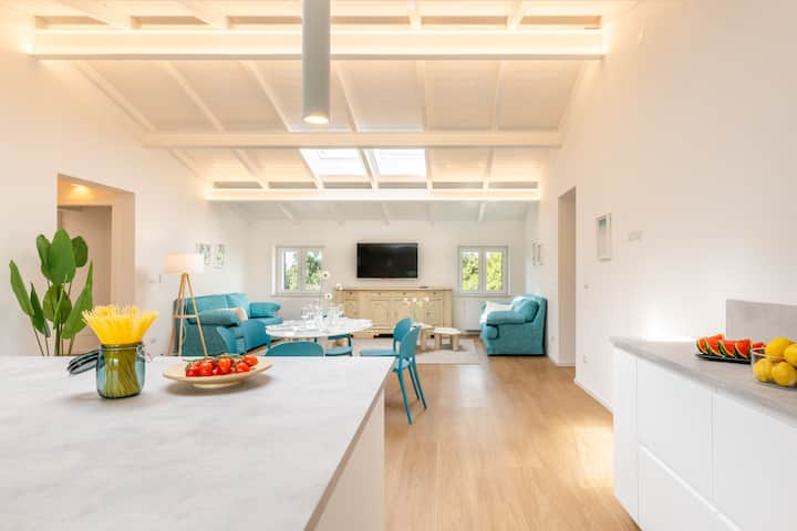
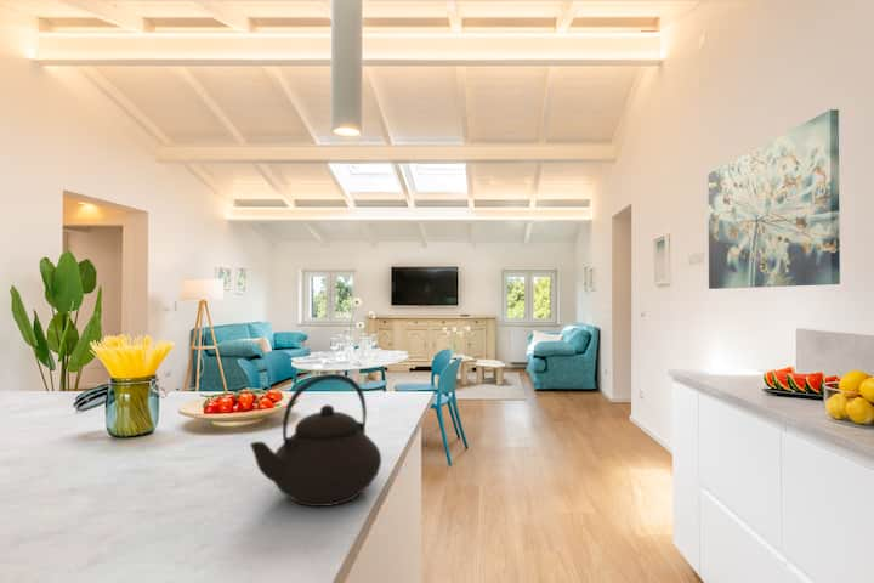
+ teapot (316, 435)
+ wall art (760, 217)
